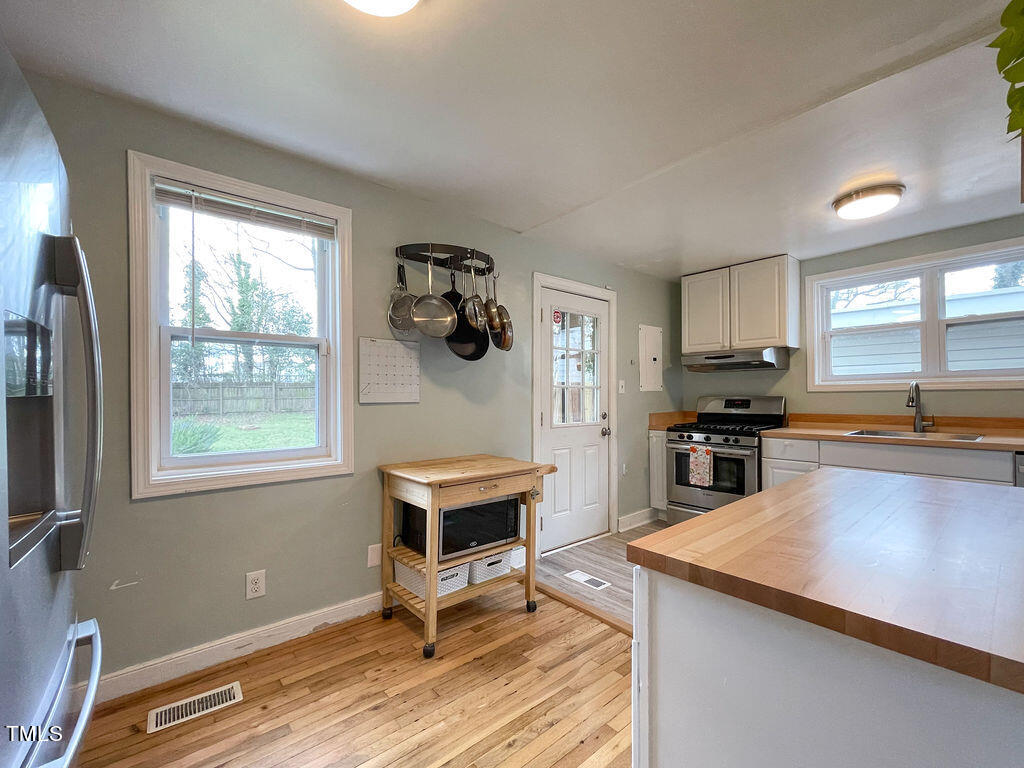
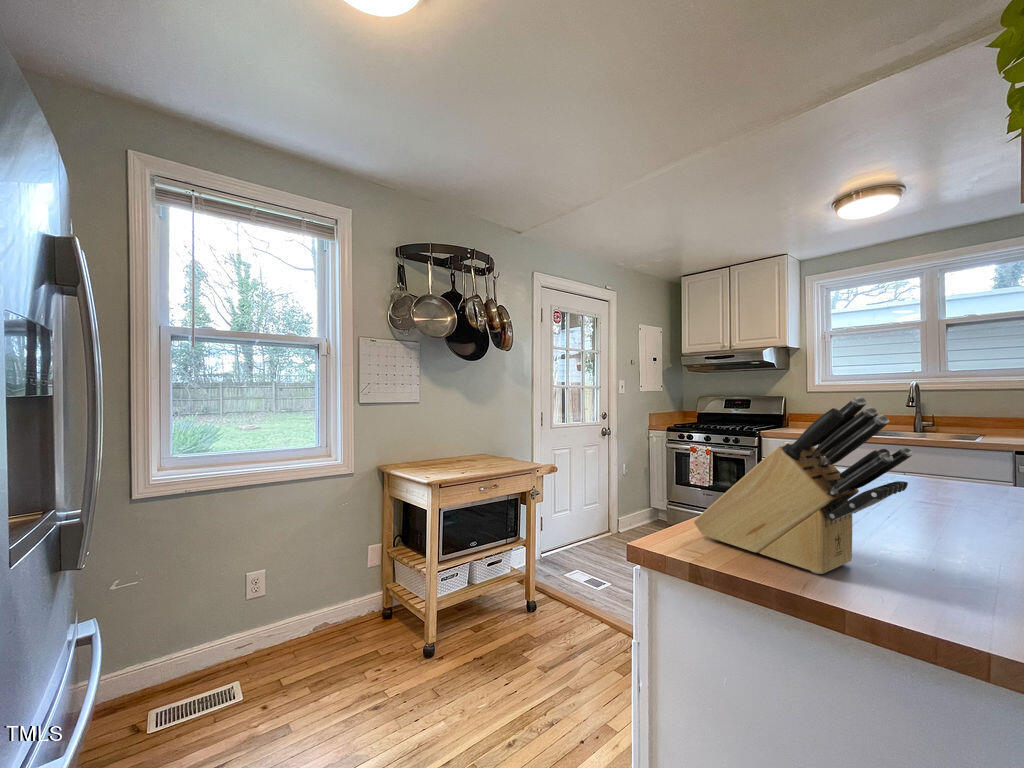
+ knife block (788, 475)
